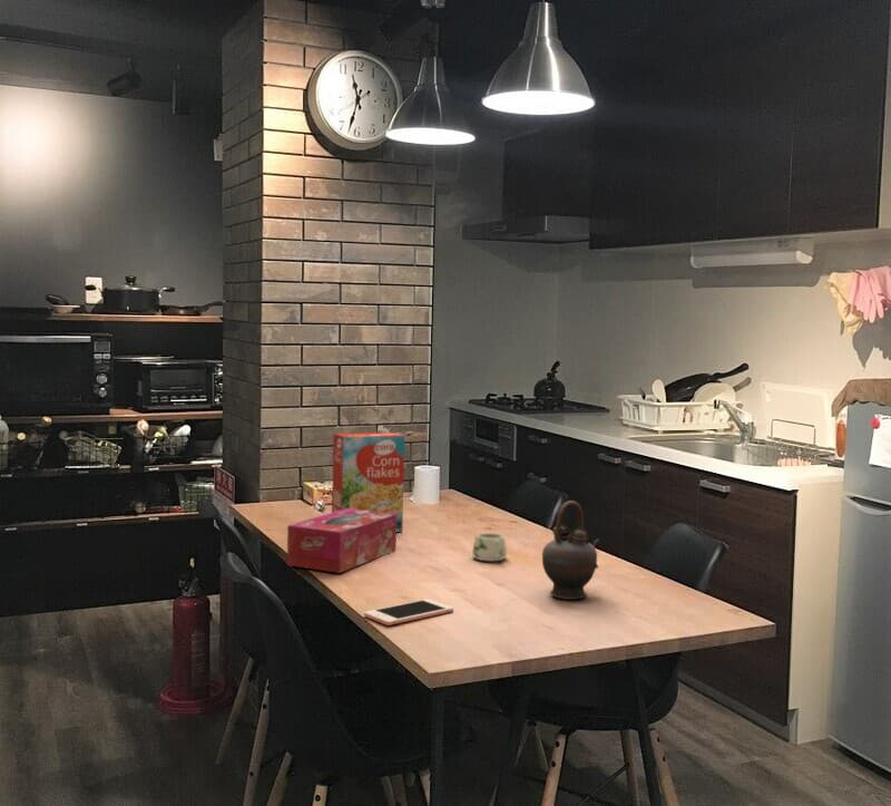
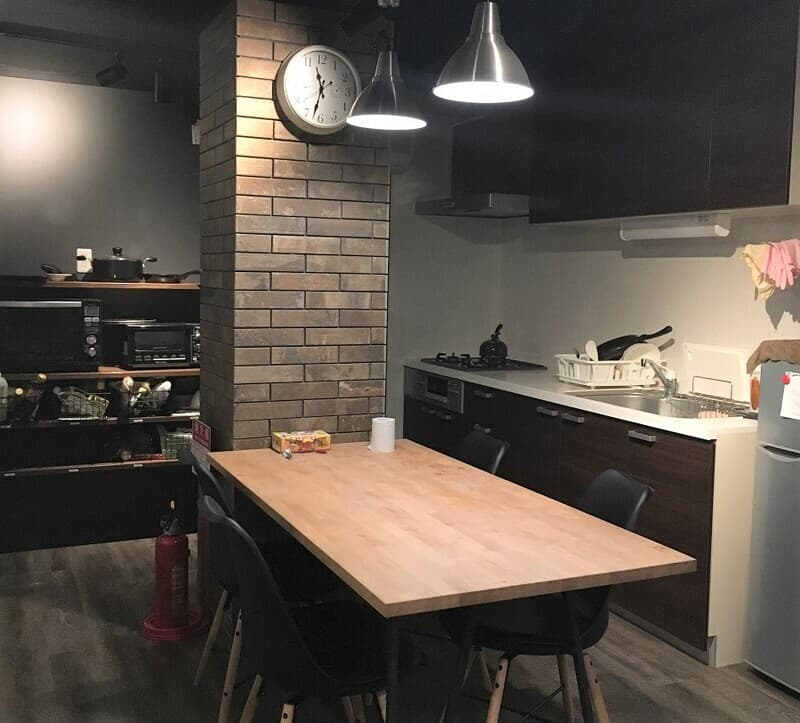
- mug (491, 547)
- cell phone (409, 611)
- cereal box (368, 483)
- teapot (575, 547)
- tissue box (343, 538)
